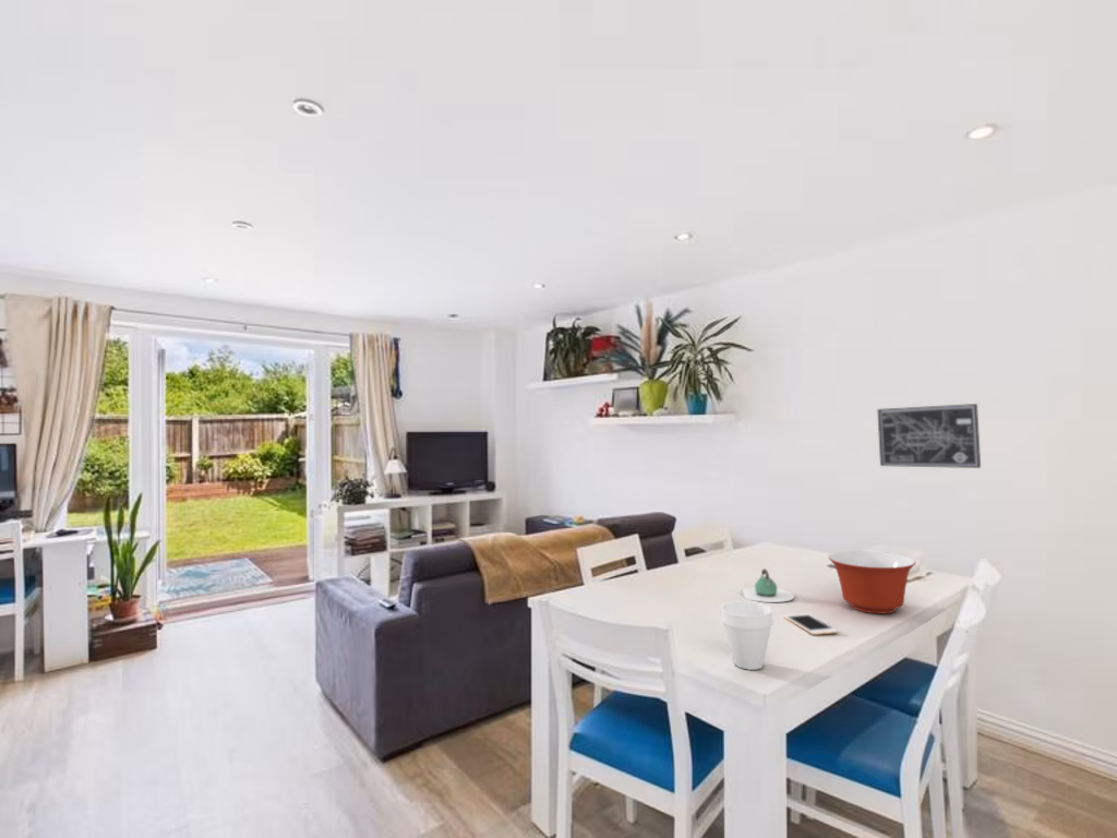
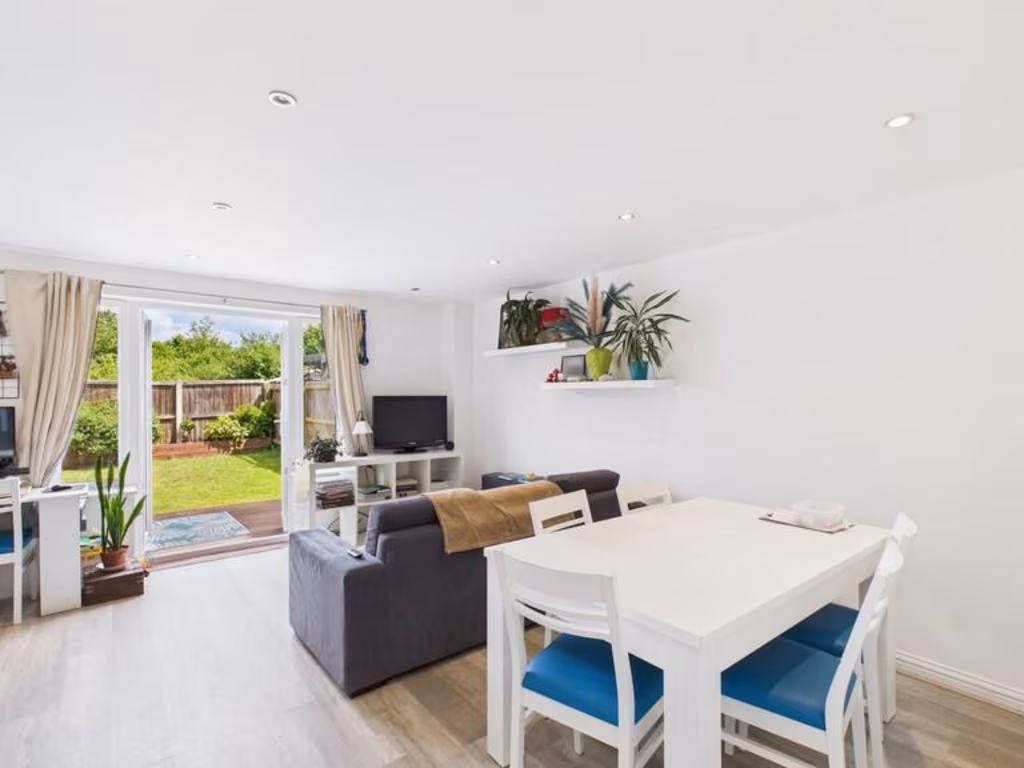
- cell phone (809, 623)
- cup (747, 636)
- wall art (925, 436)
- teapot (765, 582)
- mixing bowl (872, 583)
